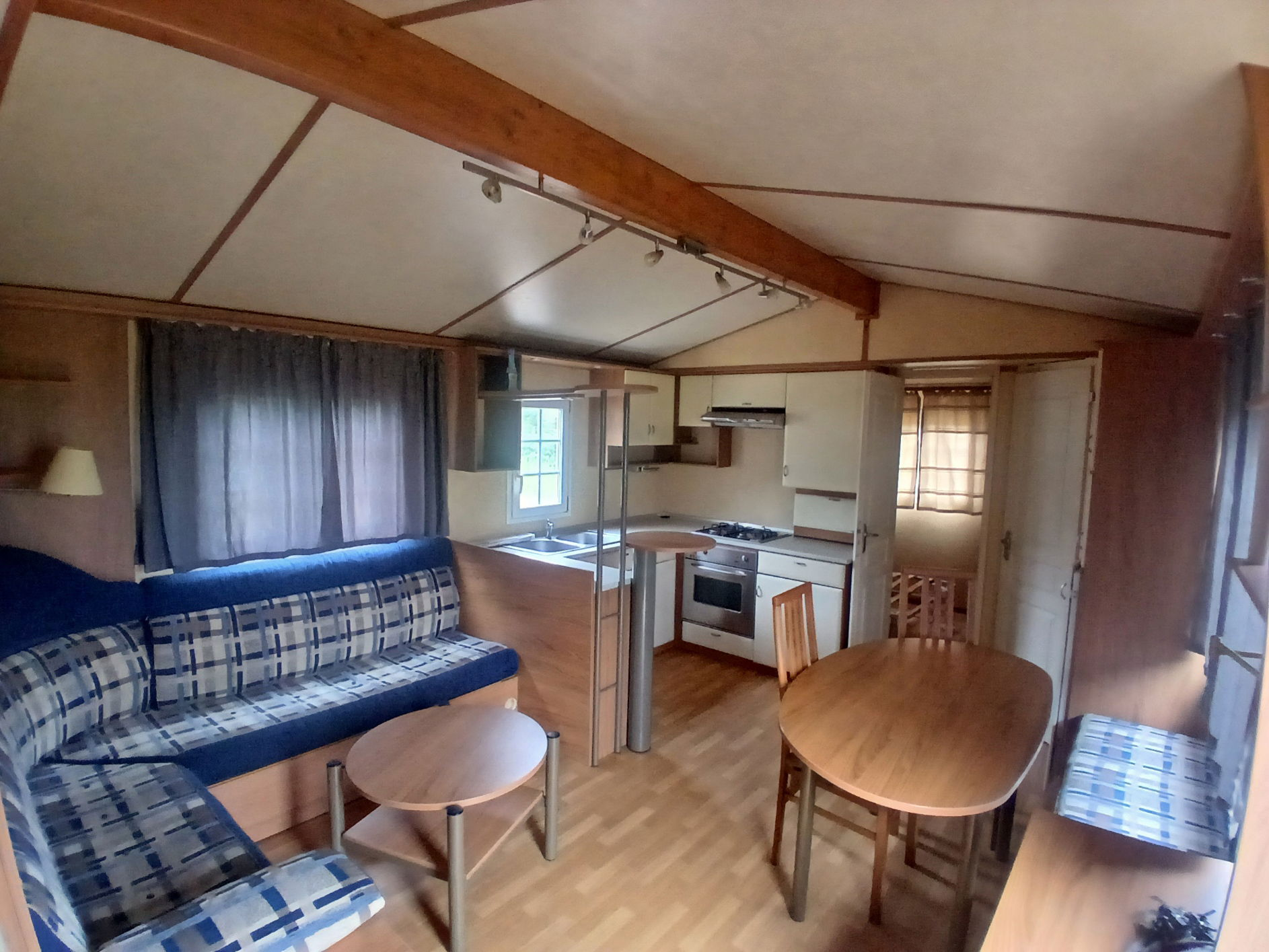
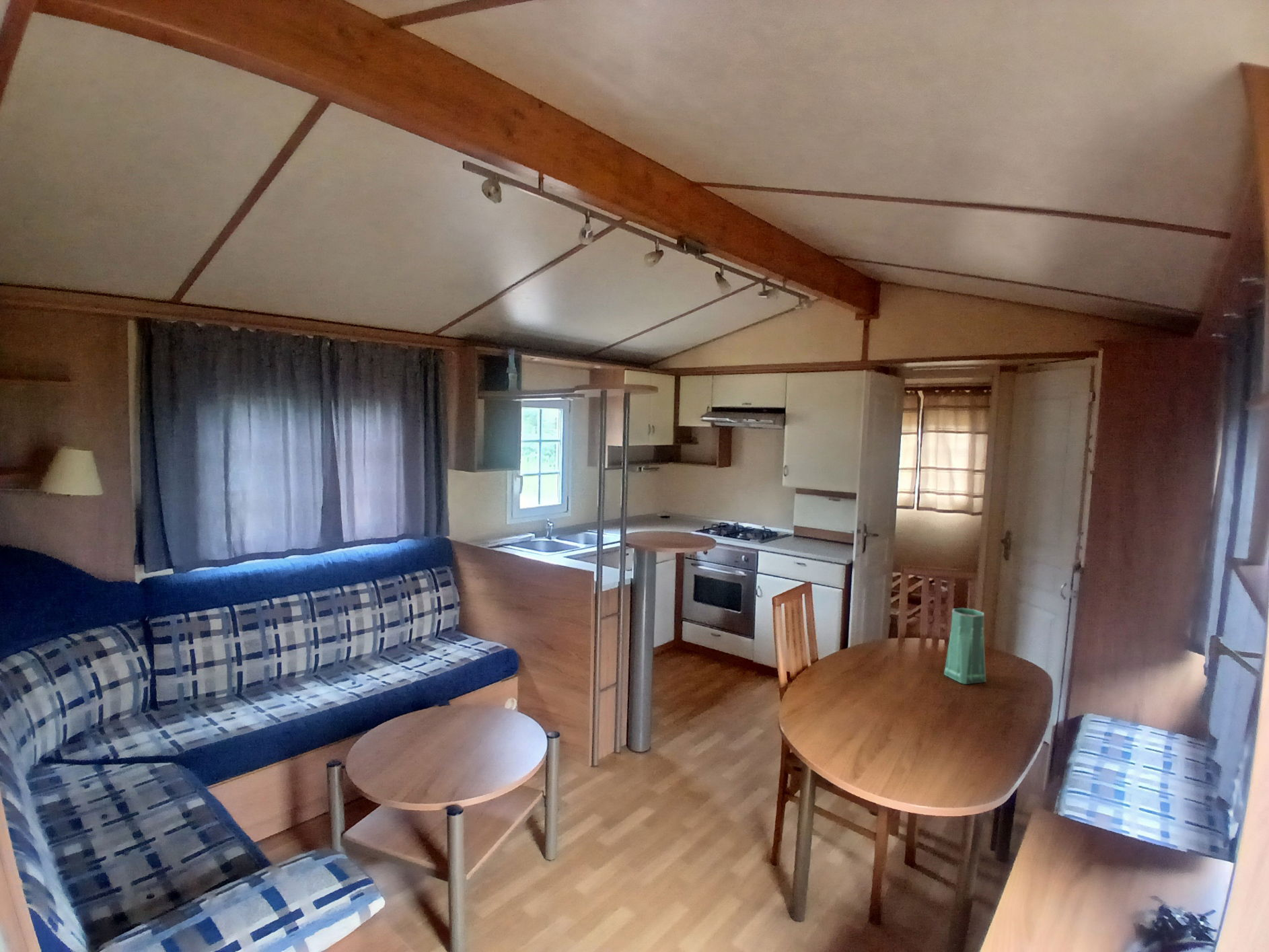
+ vase (966, 645)
